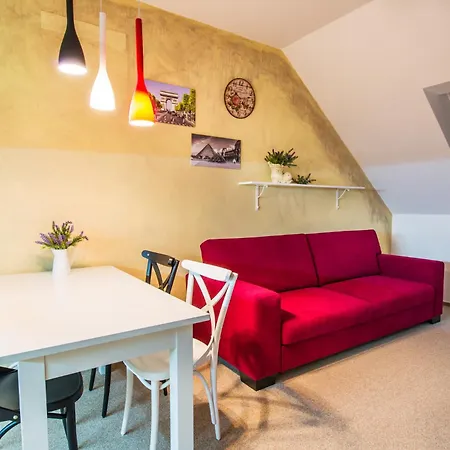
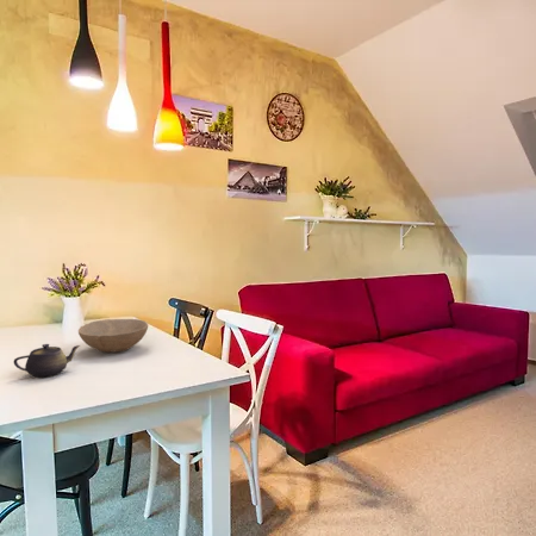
+ teapot (48, 357)
+ bowl (114, 337)
